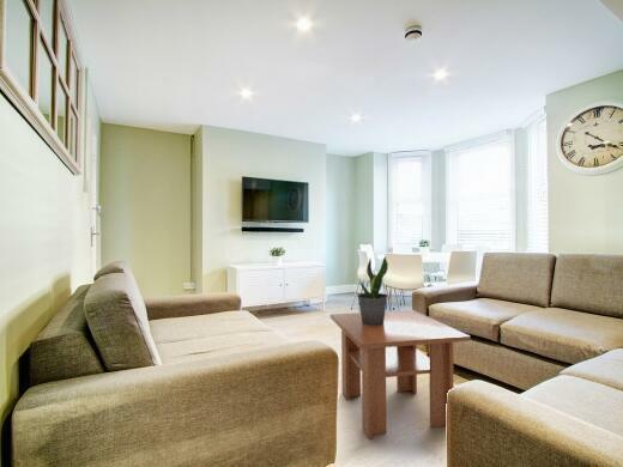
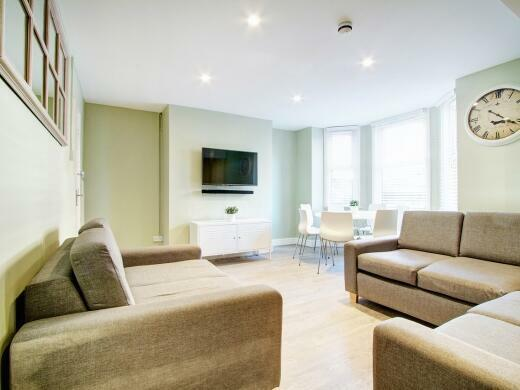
- coffee table (392, 365)
- potted plant (371, 289)
